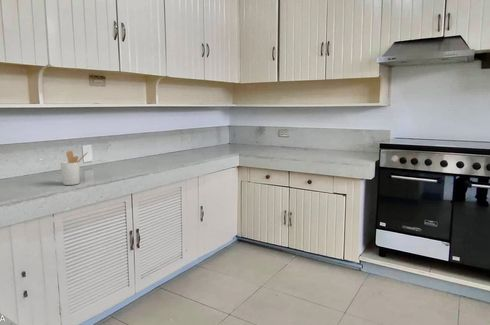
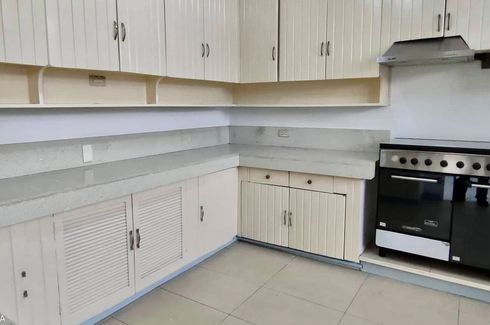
- utensil holder (75, 167)
